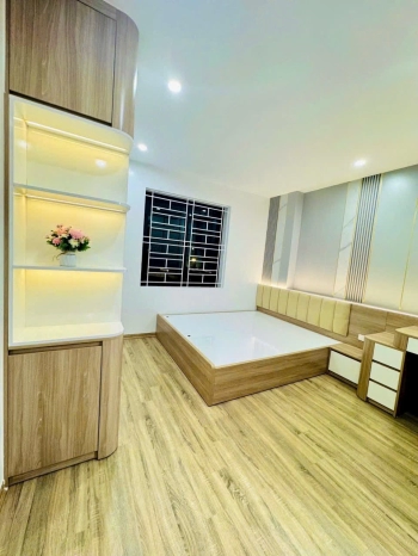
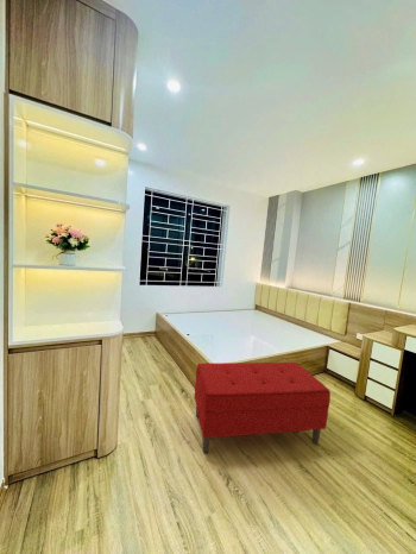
+ bench (256, 402)
